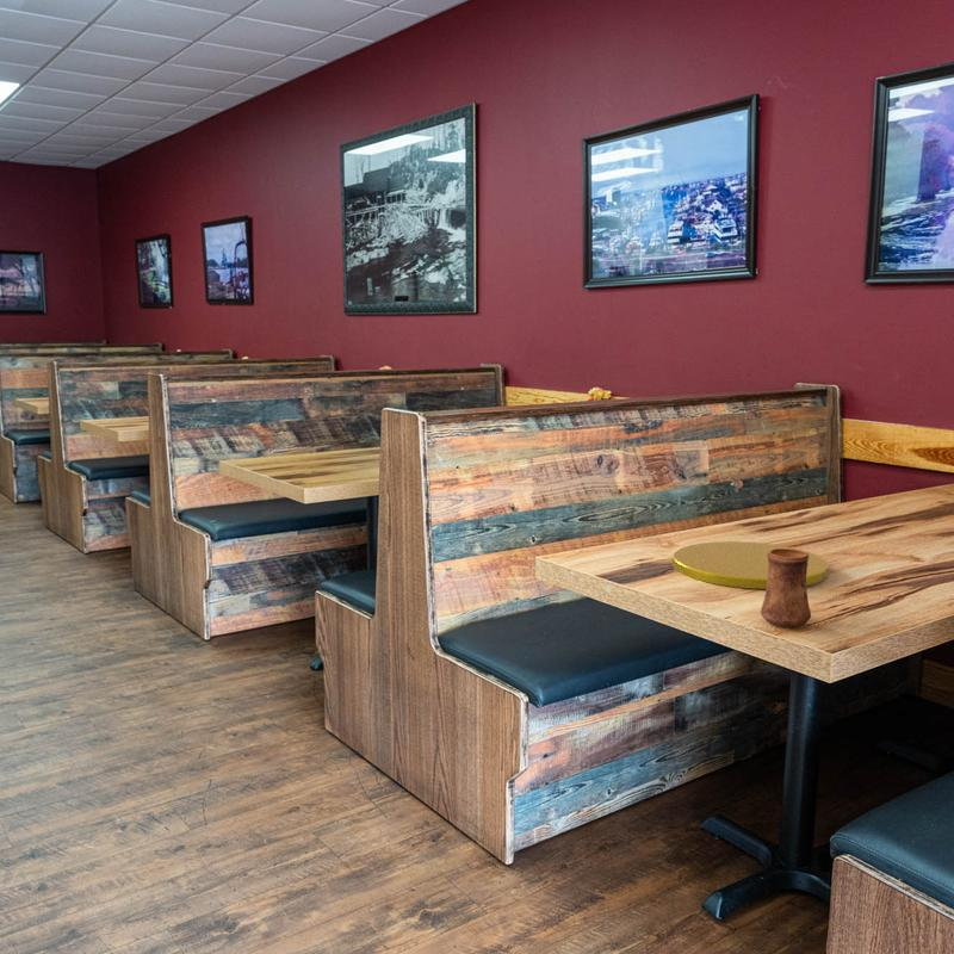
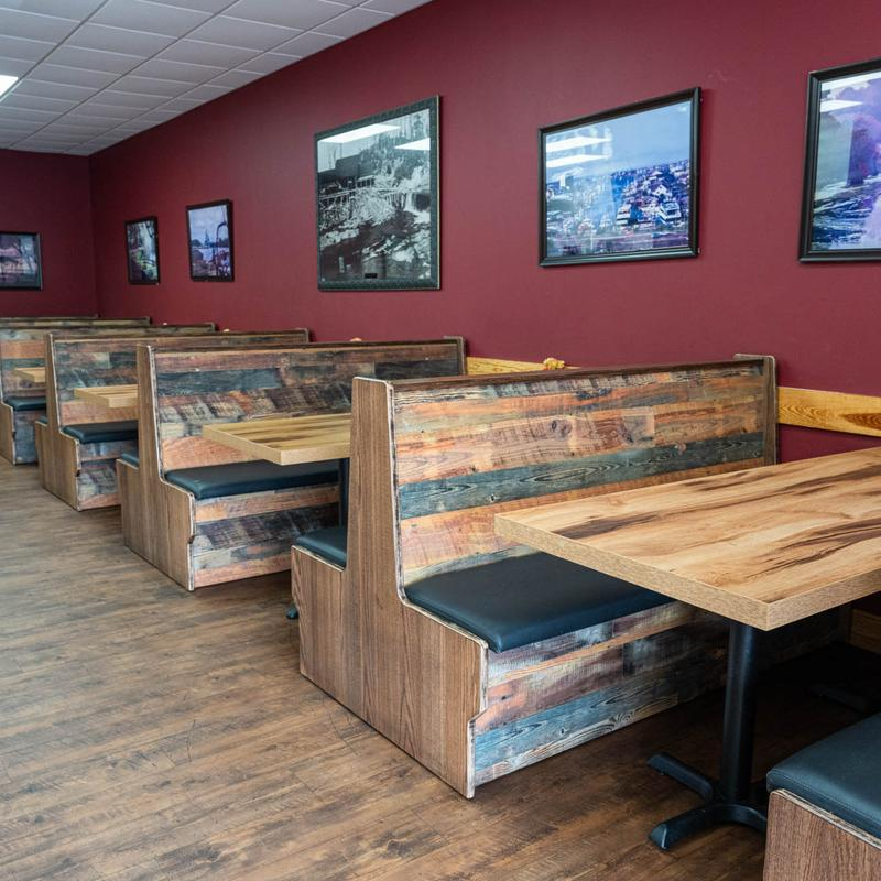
- plate (748, 562)
- cup (786, 587)
